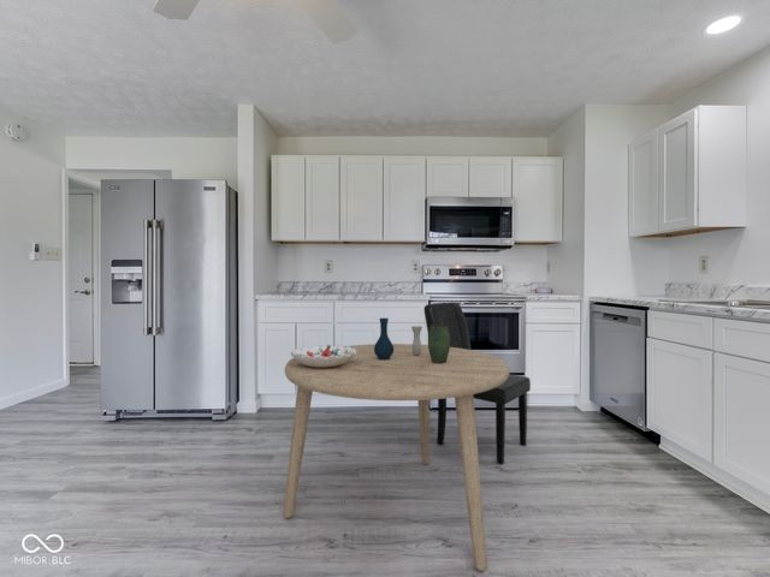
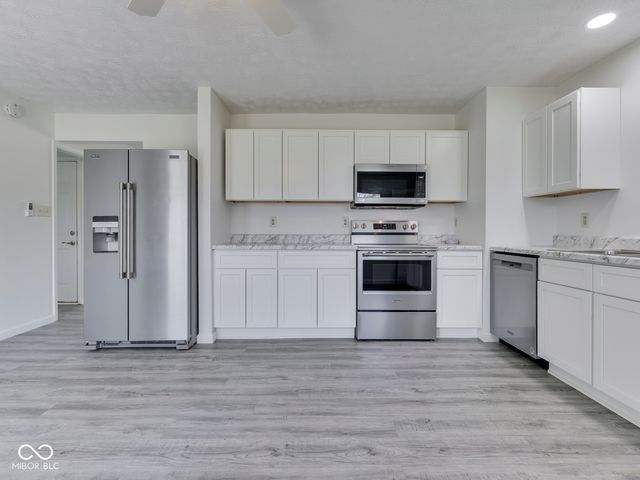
- chair (481, 392)
- dining table (420, 434)
- vase (414, 338)
- decorative bowl (324, 356)
